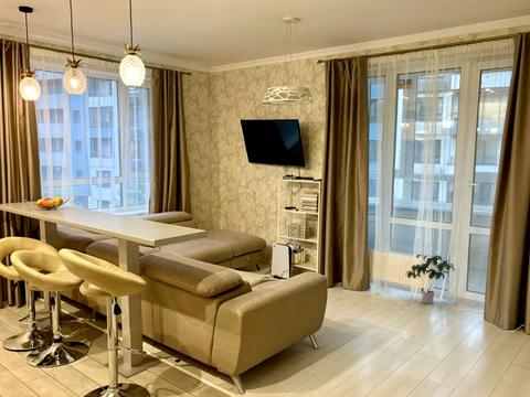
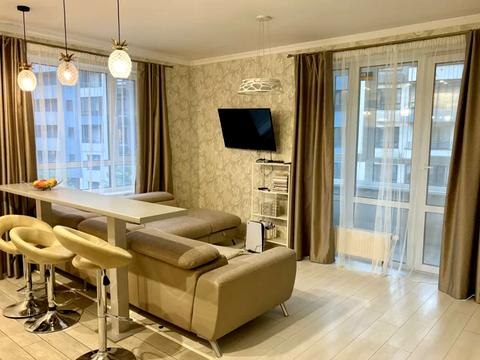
- potted plant (428, 277)
